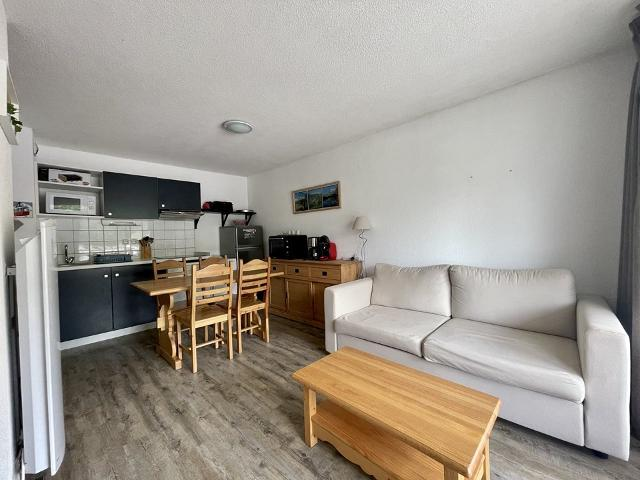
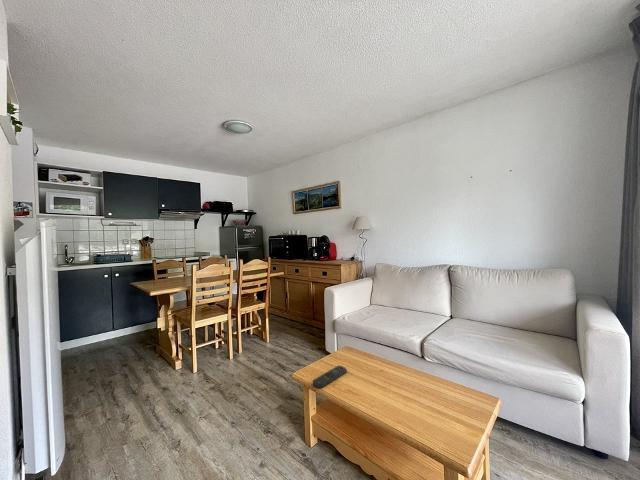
+ remote control (330, 375)
